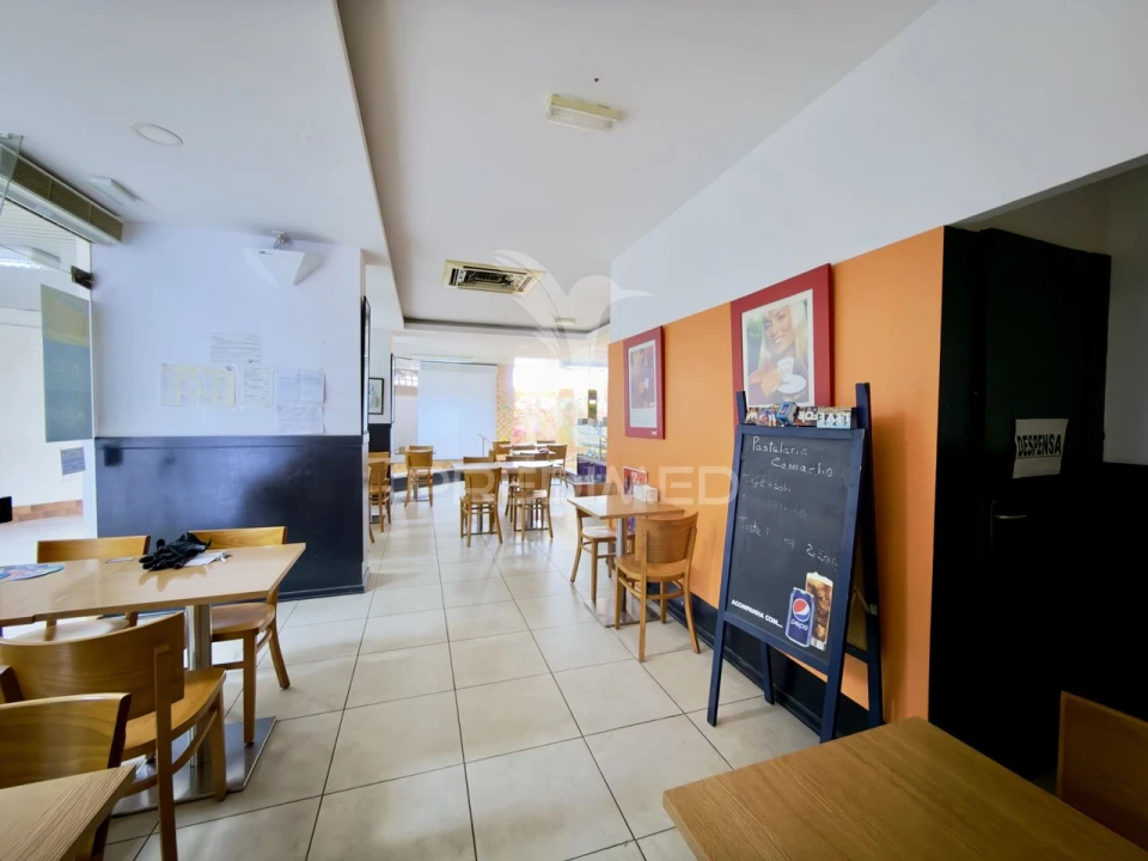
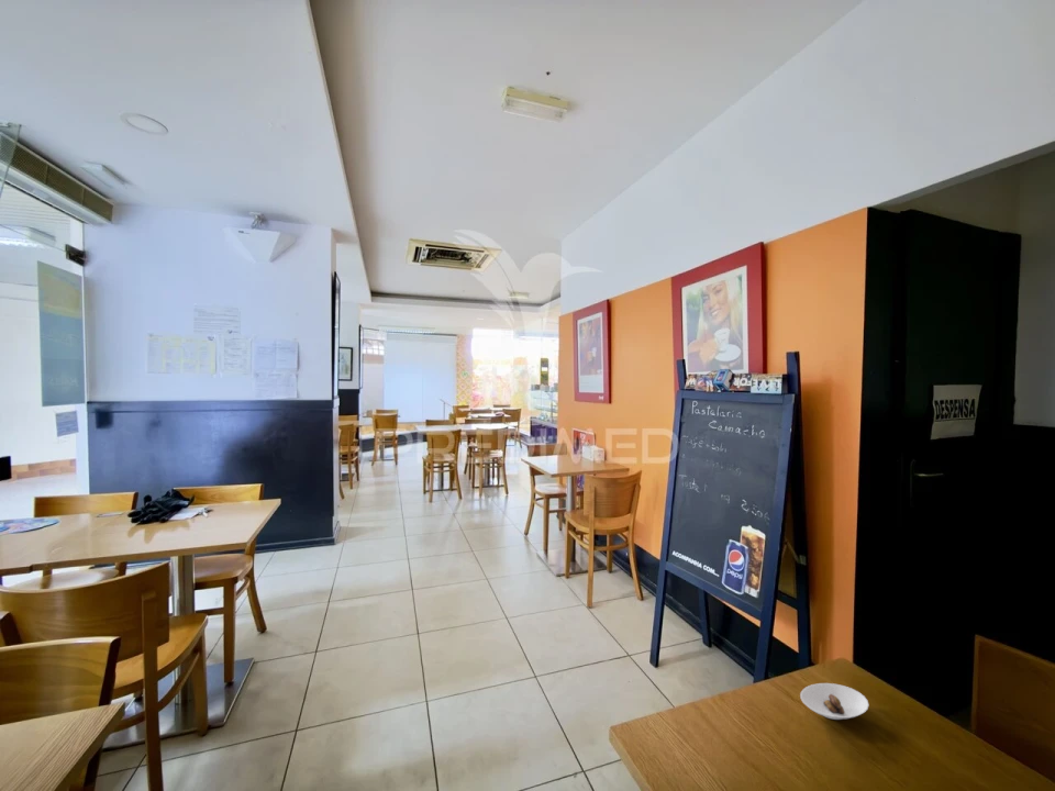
+ saucer (833, 703)
